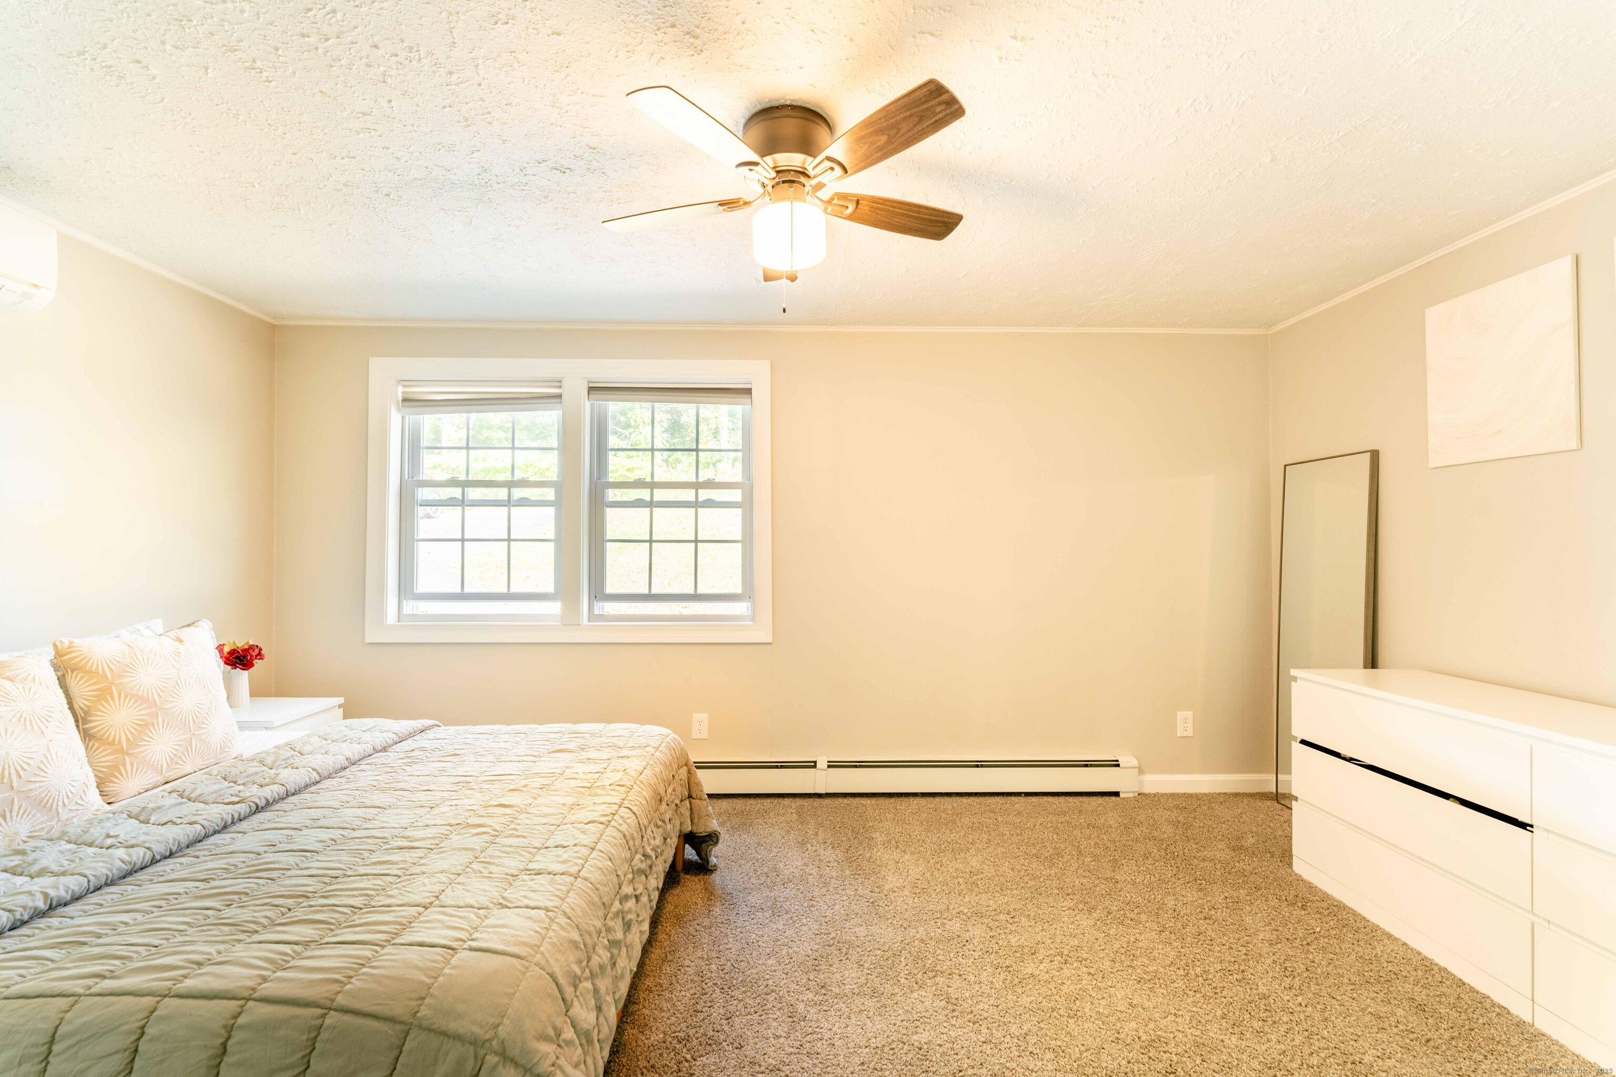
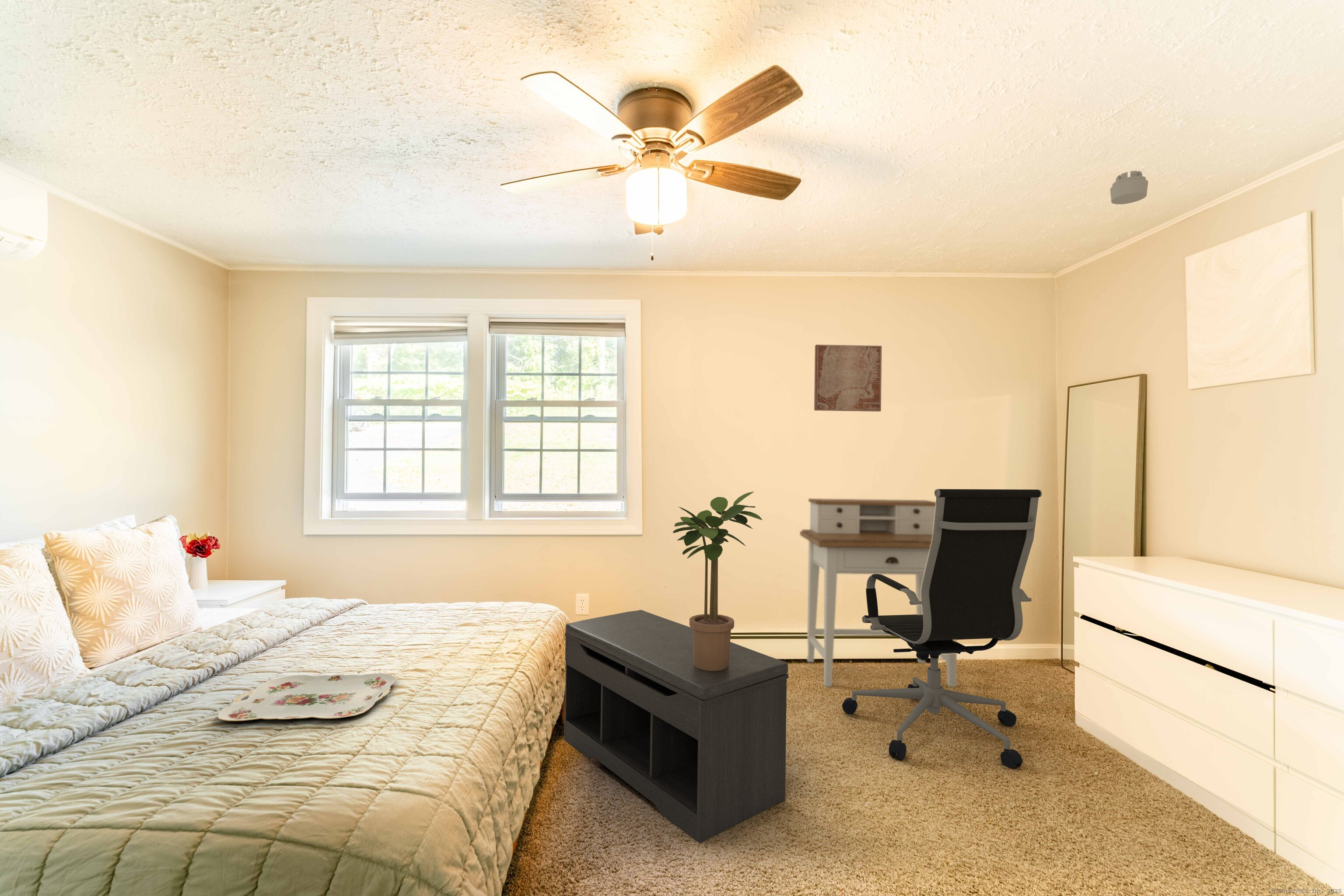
+ smoke detector (1129, 187)
+ bench (665, 704)
+ desk (879, 574)
+ office chair (941, 607)
+ wall art (847, 378)
+ potted plant (707, 576)
+ serving tray (314, 697)
